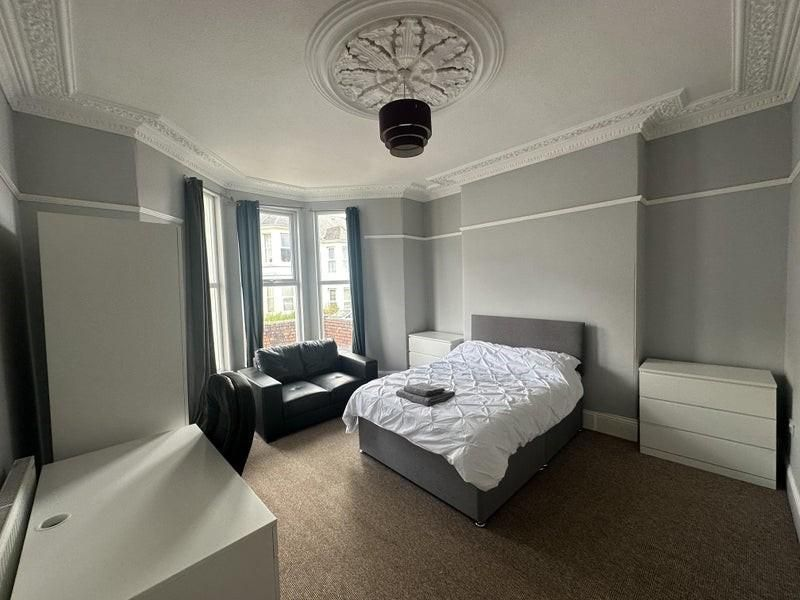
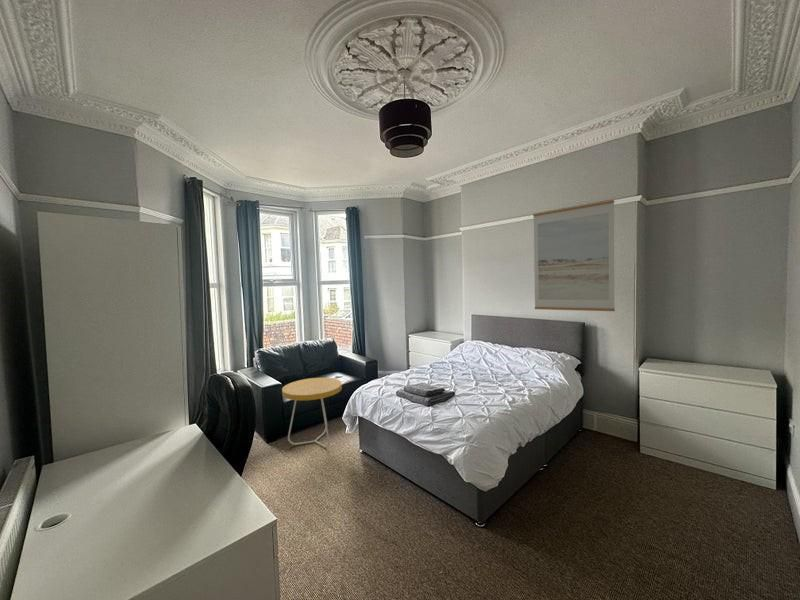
+ side table (323, 413)
+ wall art (571, 259)
